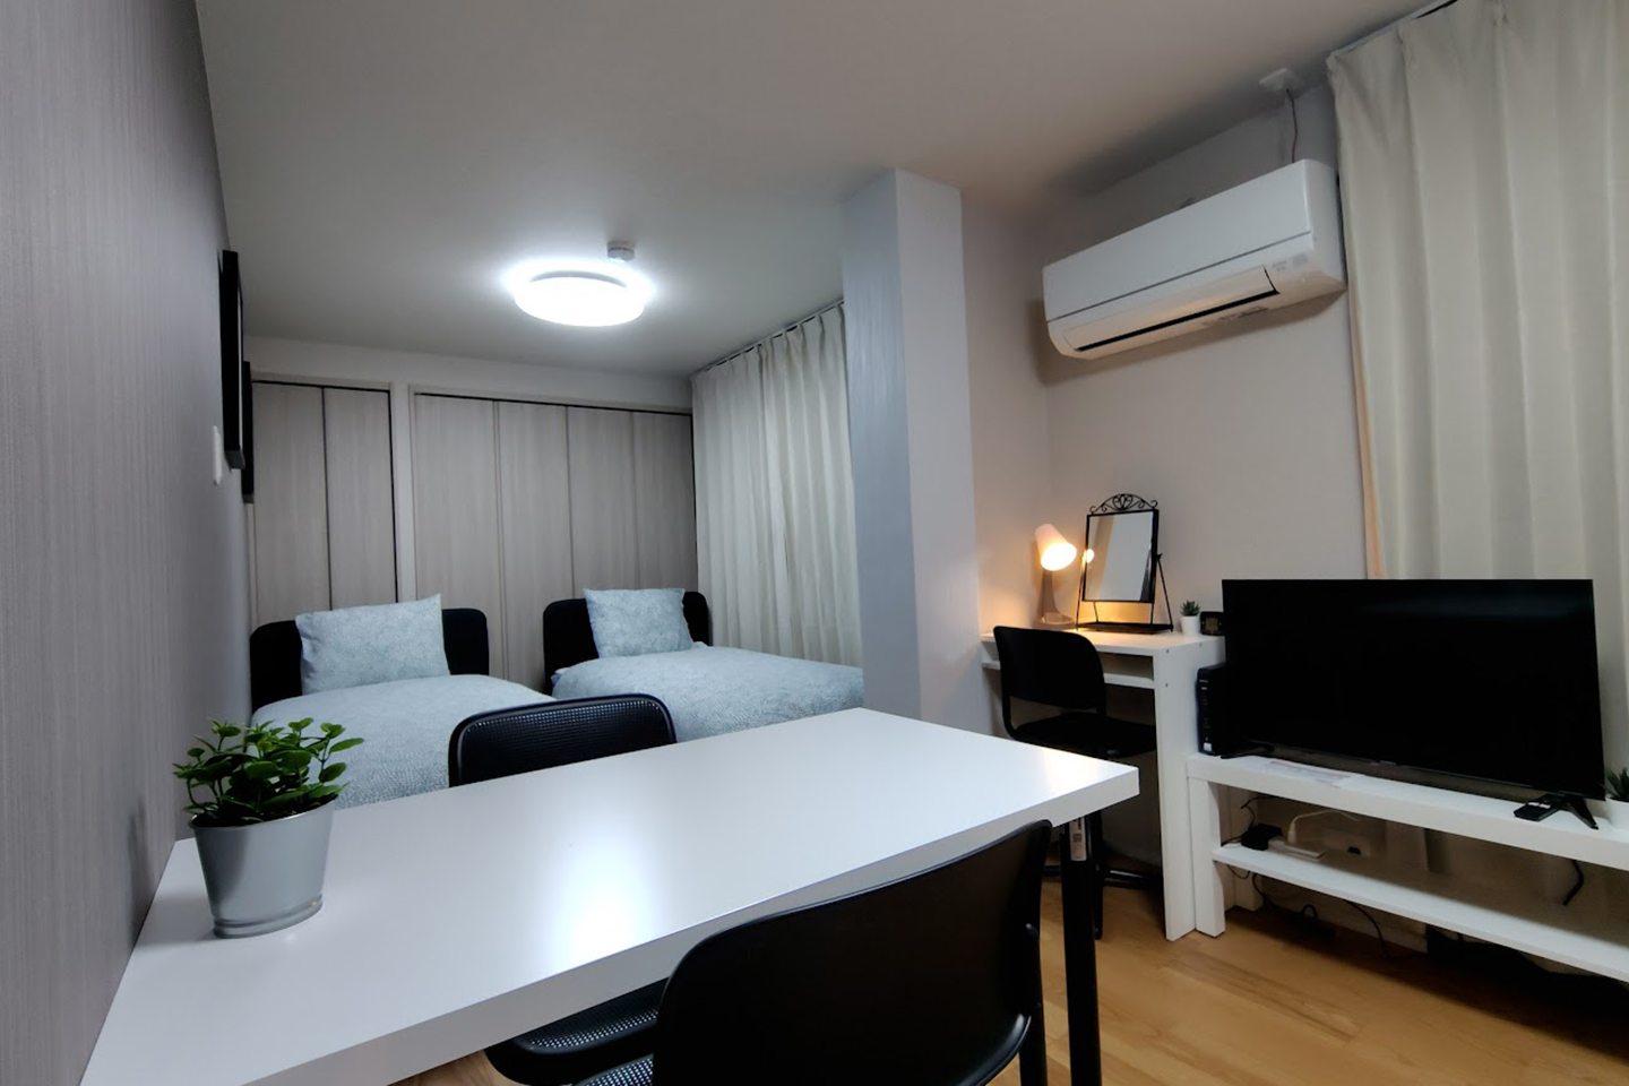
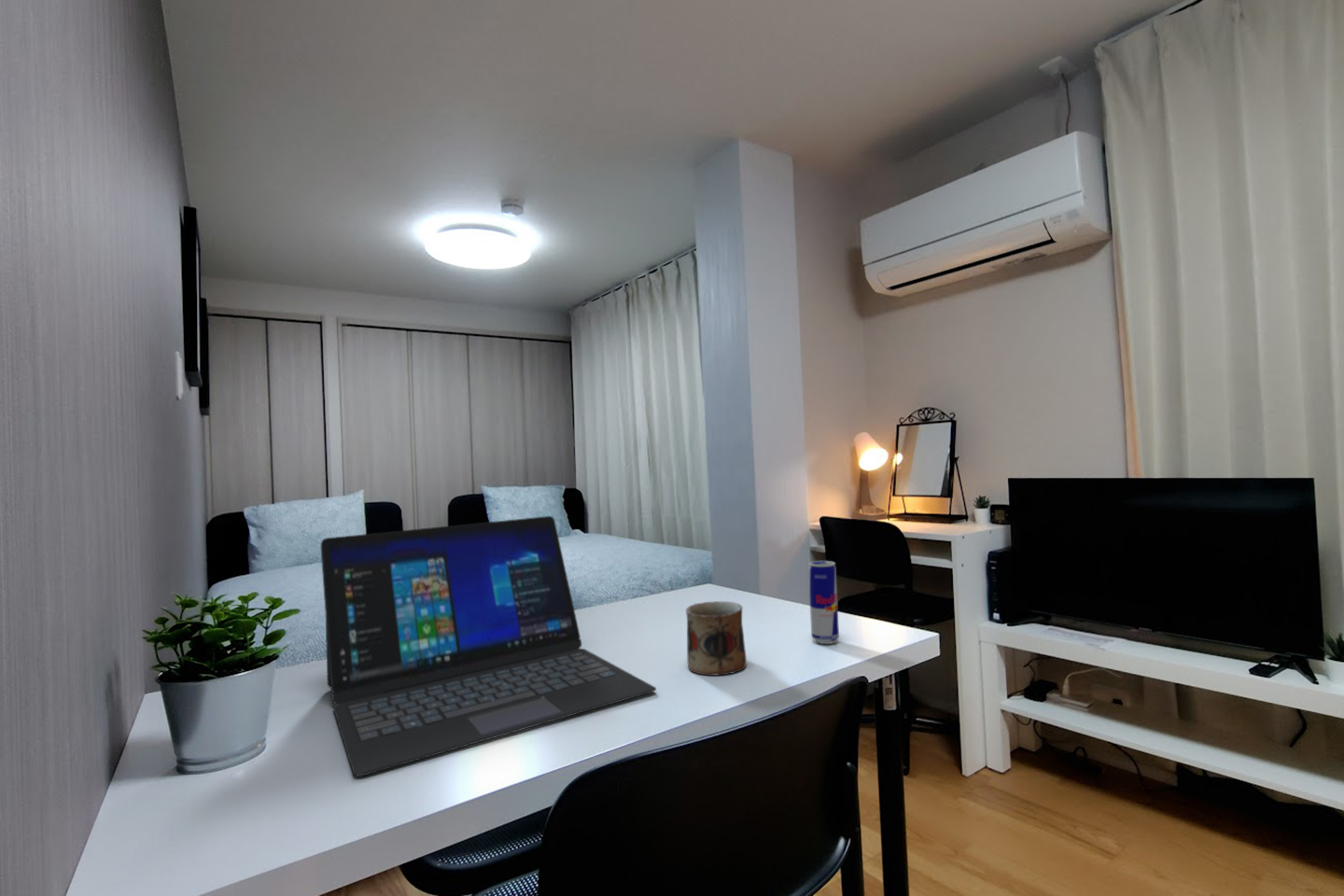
+ laptop (480, 610)
+ beverage can (823, 601)
+ mug (716, 635)
